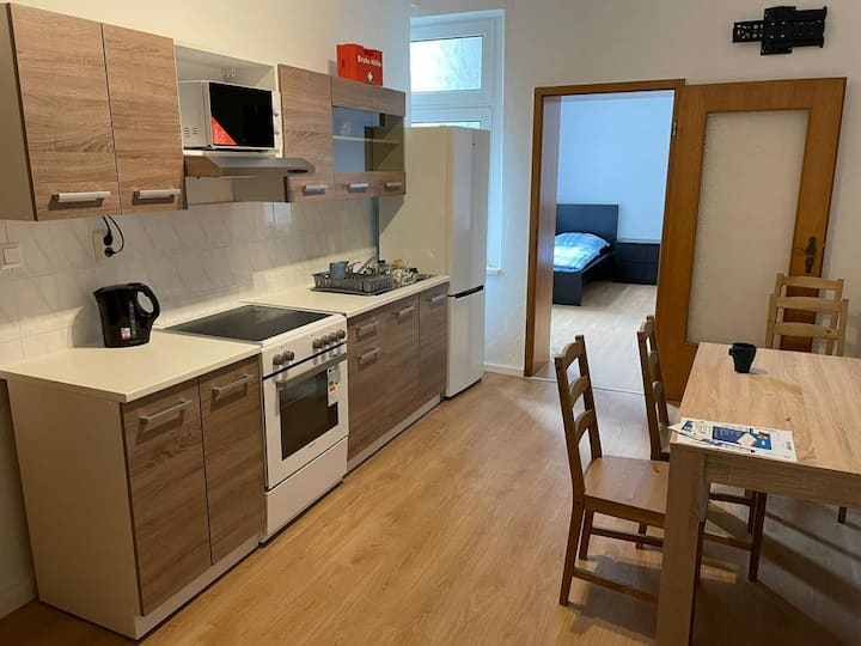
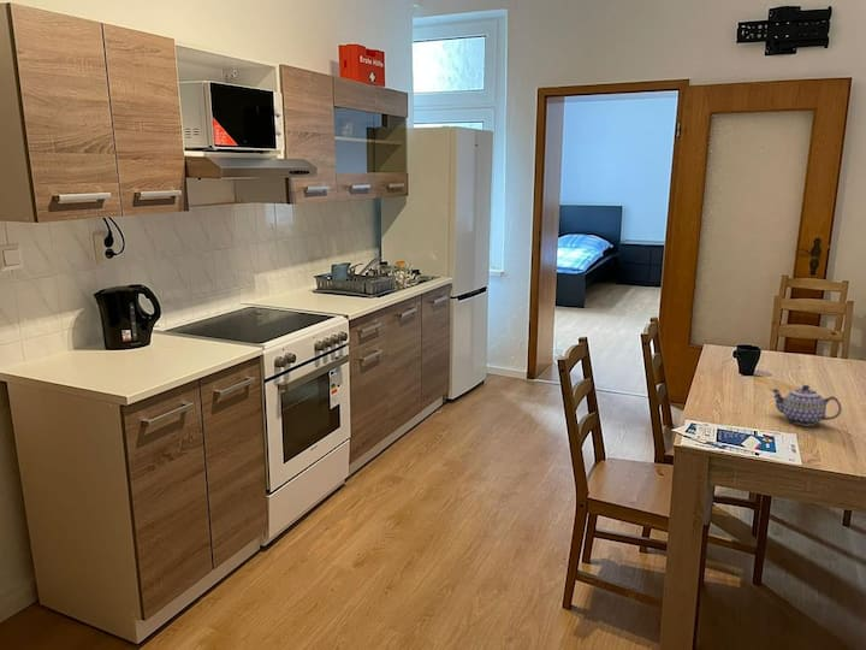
+ teapot (803, 403)
